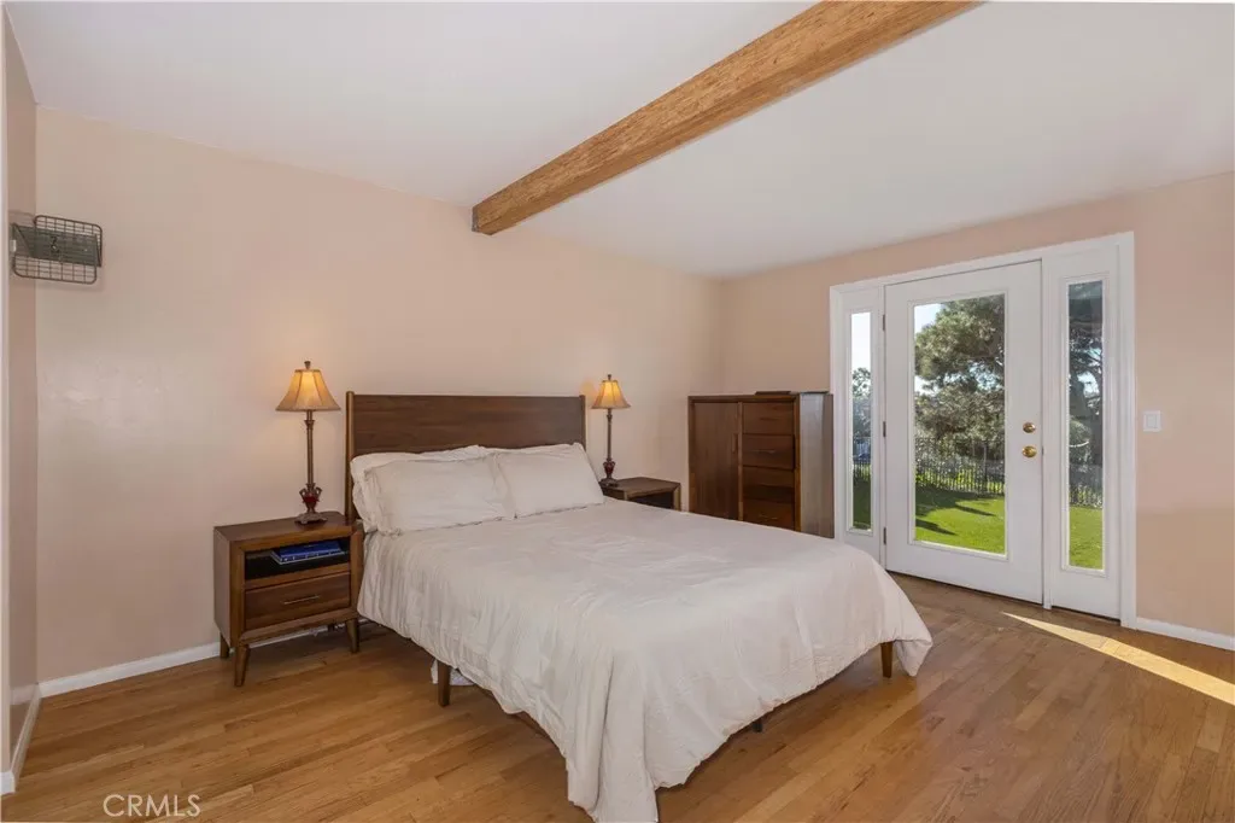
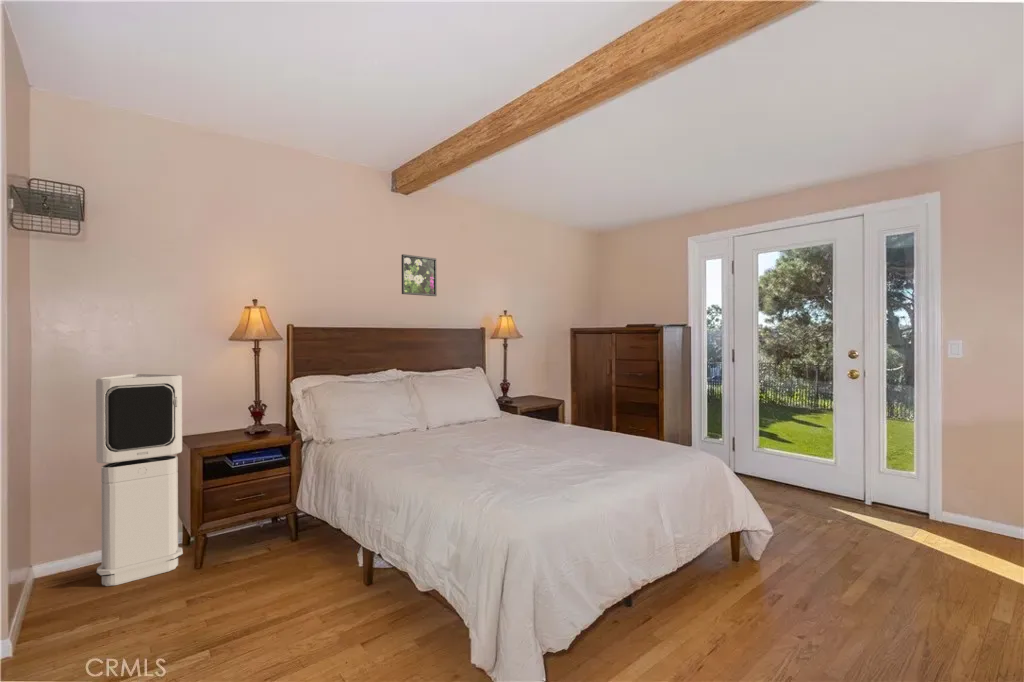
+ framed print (419, 275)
+ air purifier (138, 471)
